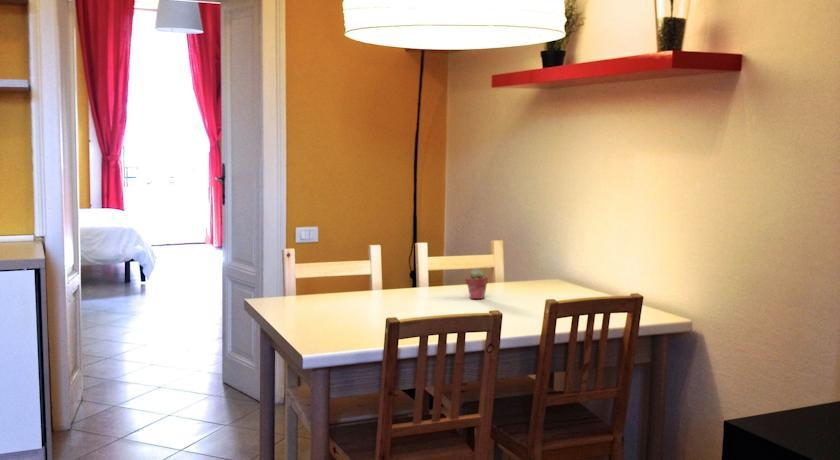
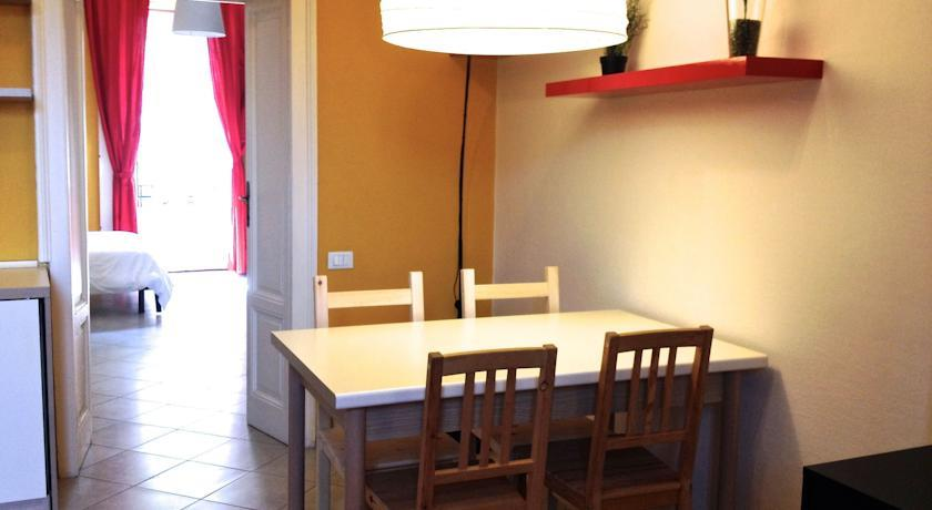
- potted succulent (476, 283)
